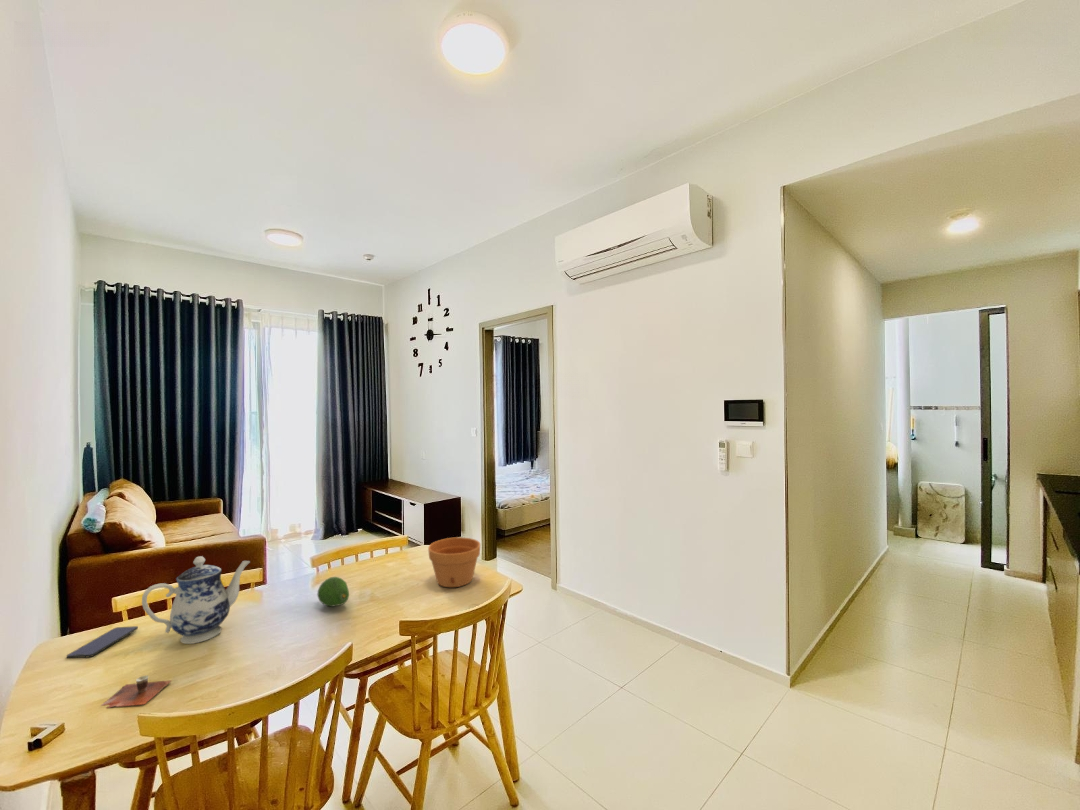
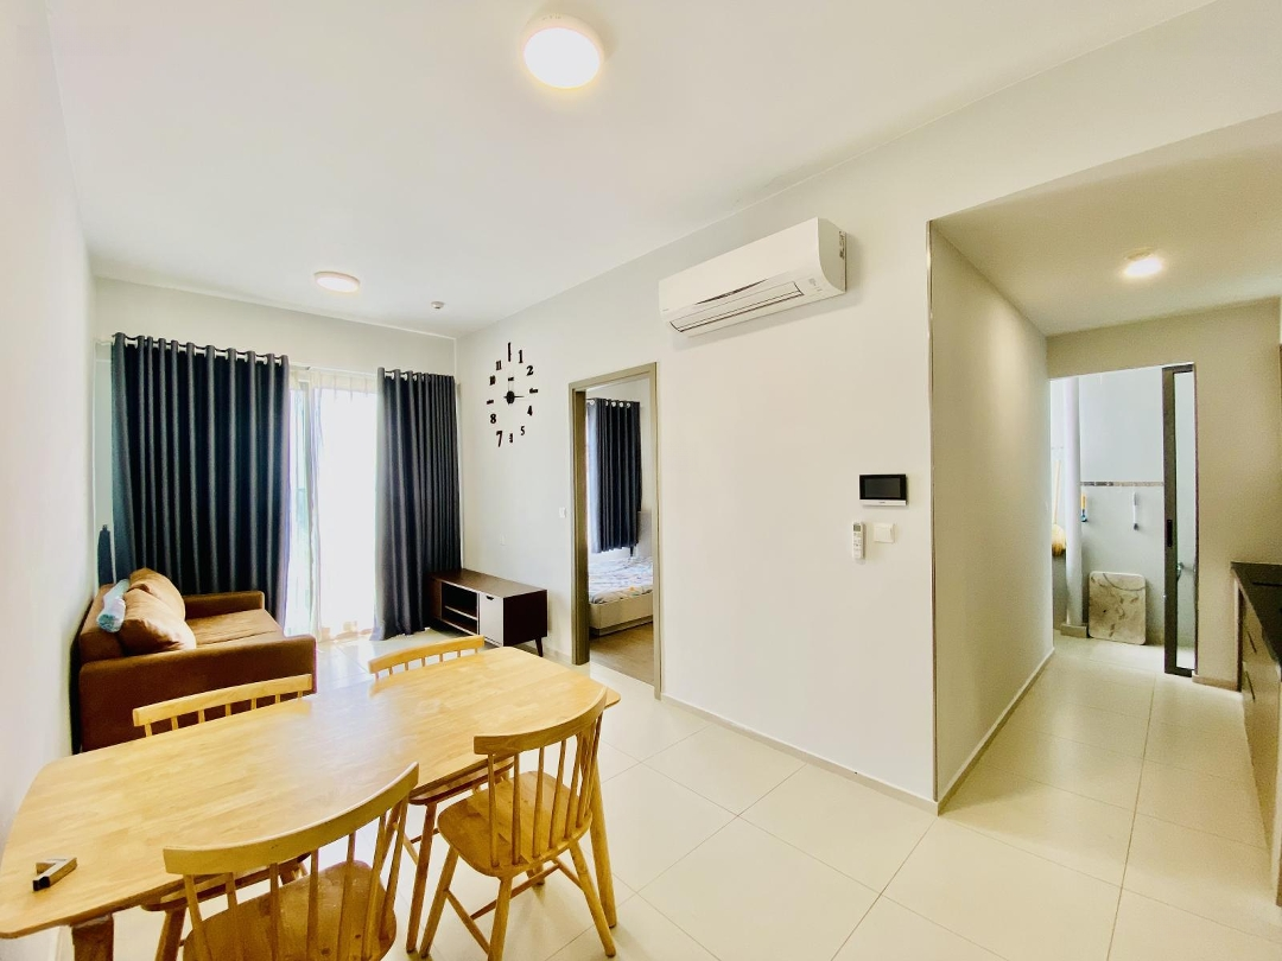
- flower pot (455, 562)
- teapot (200, 595)
- cup (135, 687)
- fruit (334, 592)
- smartphone (104, 641)
